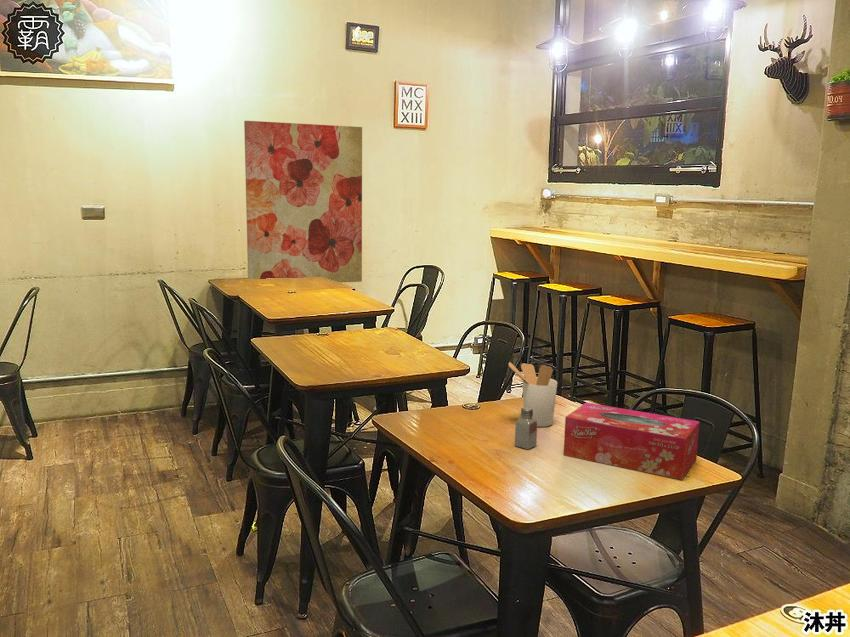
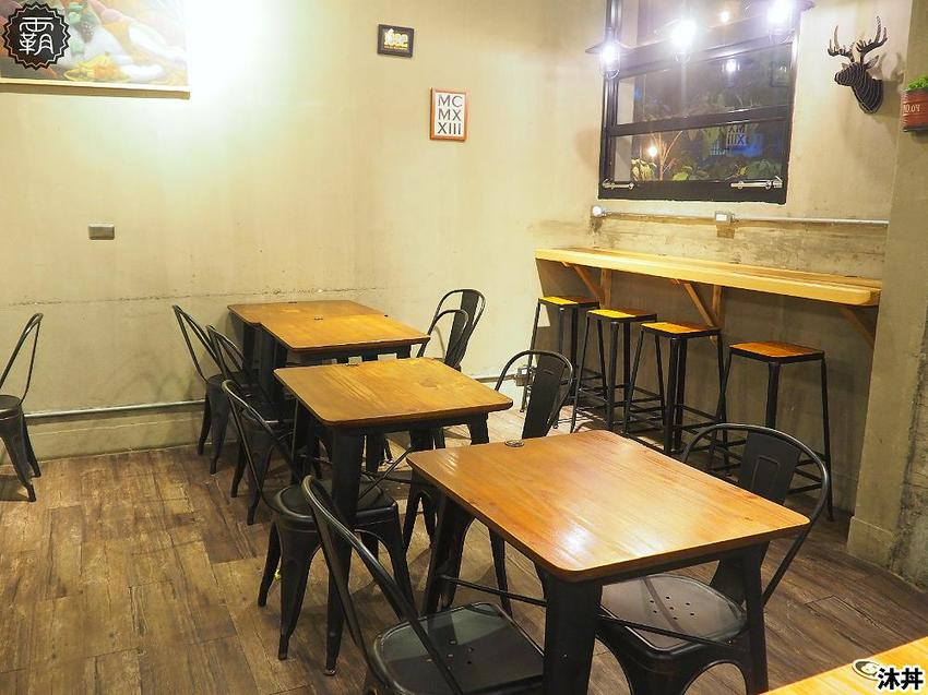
- wall art (306, 205)
- tissue box (630, 438)
- utensil holder (530, 392)
- saltshaker (526, 427)
